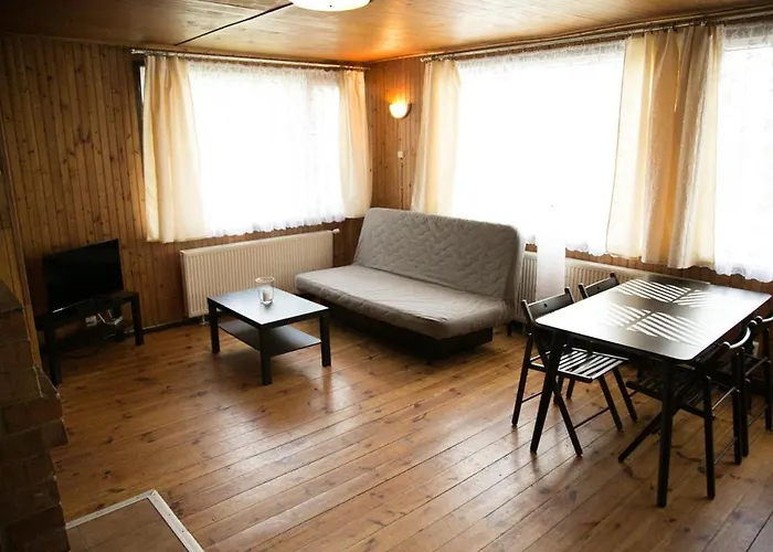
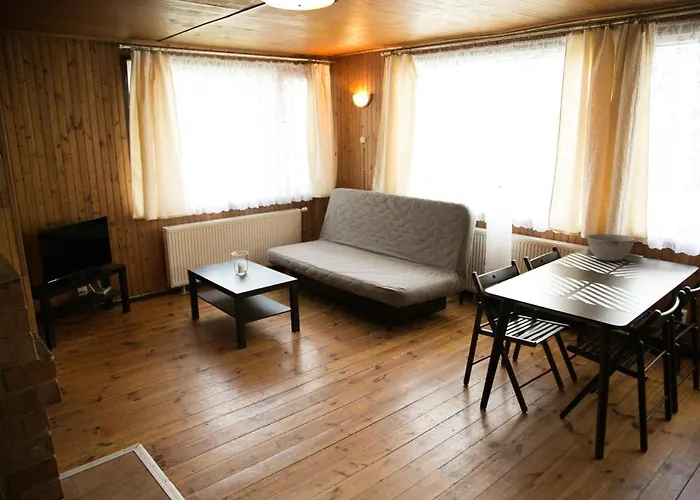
+ bowl (609, 248)
